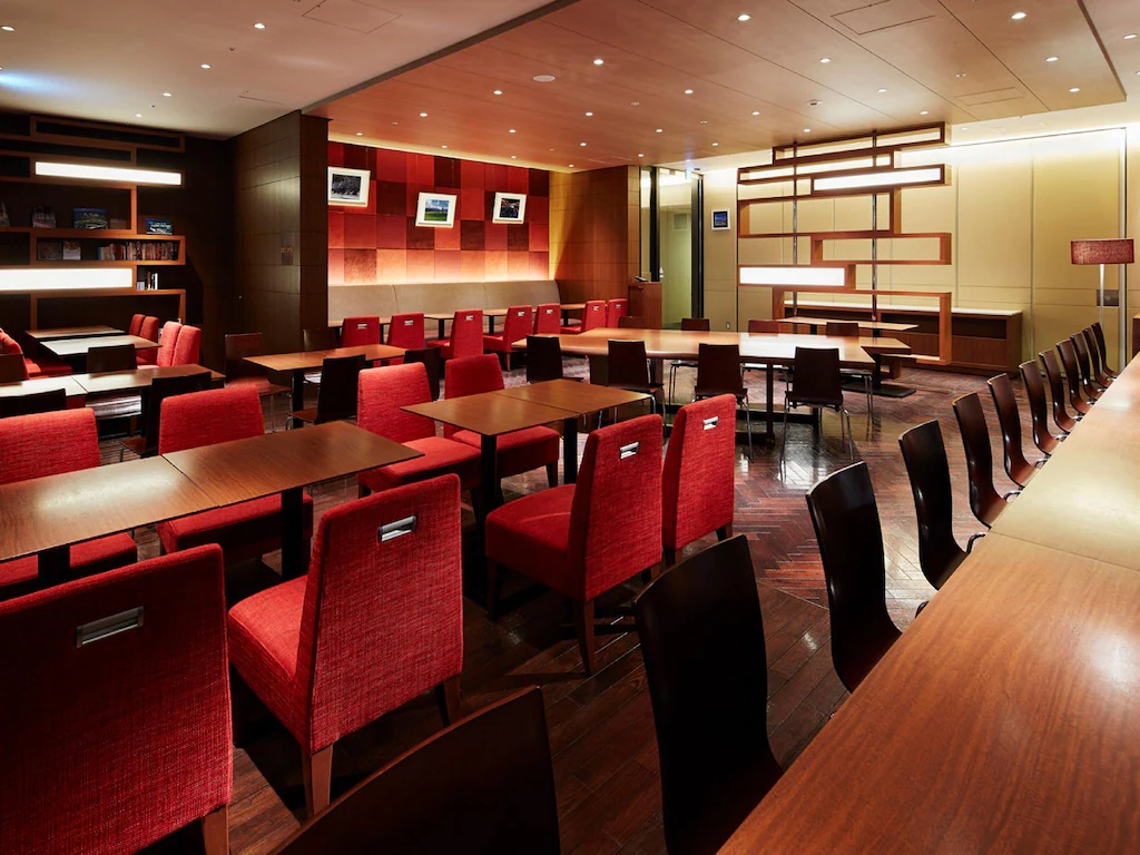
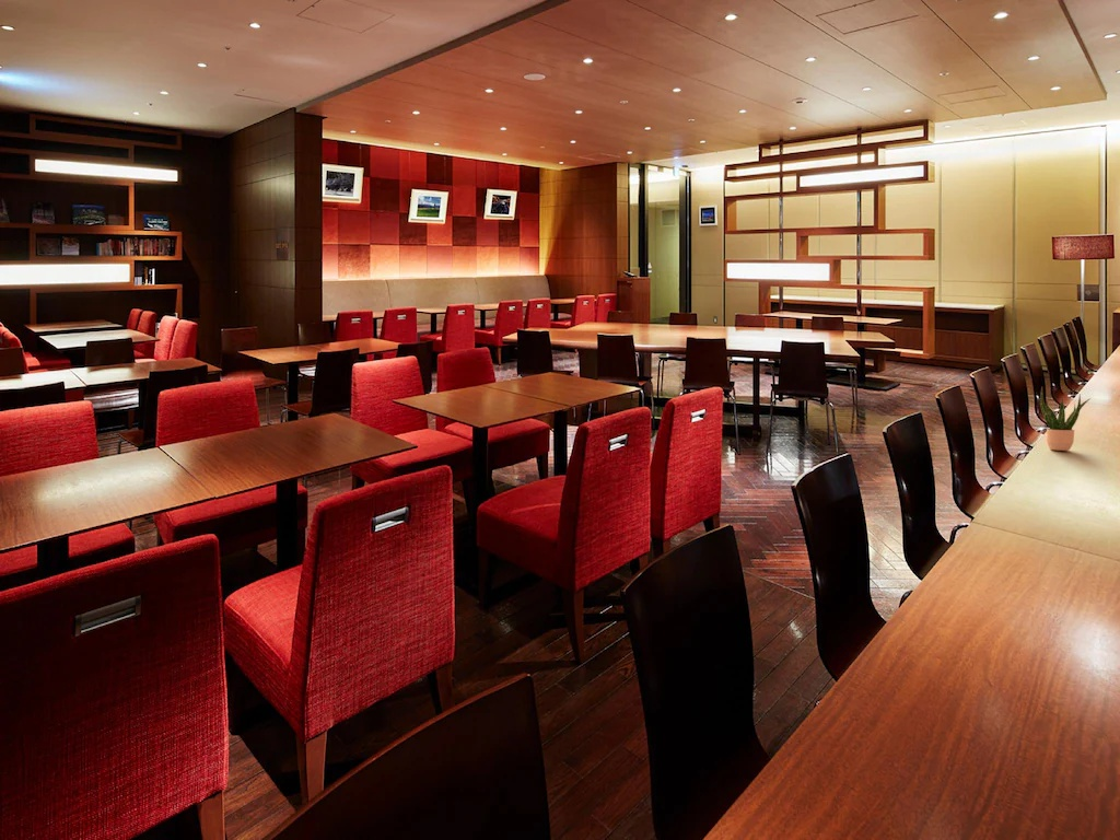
+ potted plant (1060, 418)
